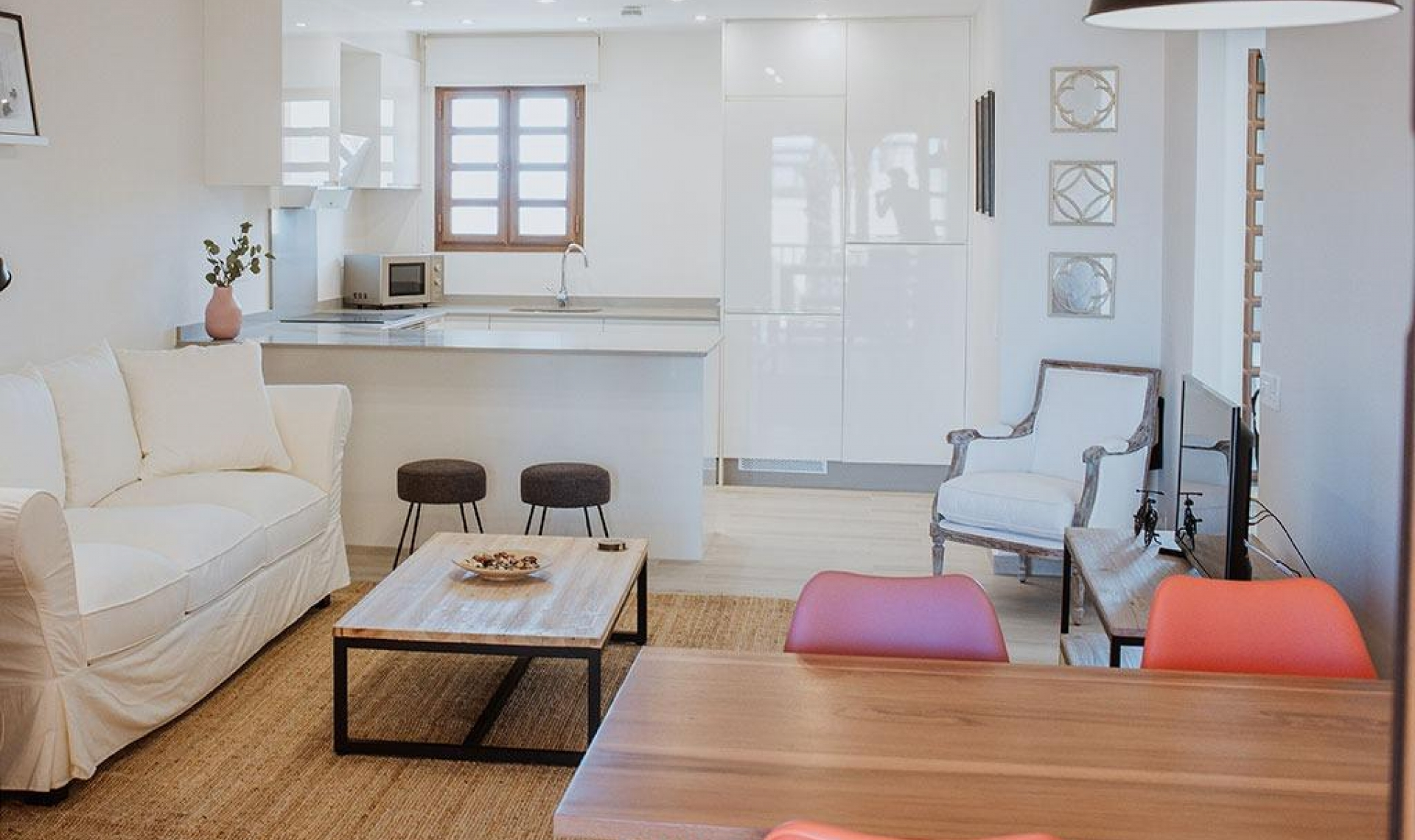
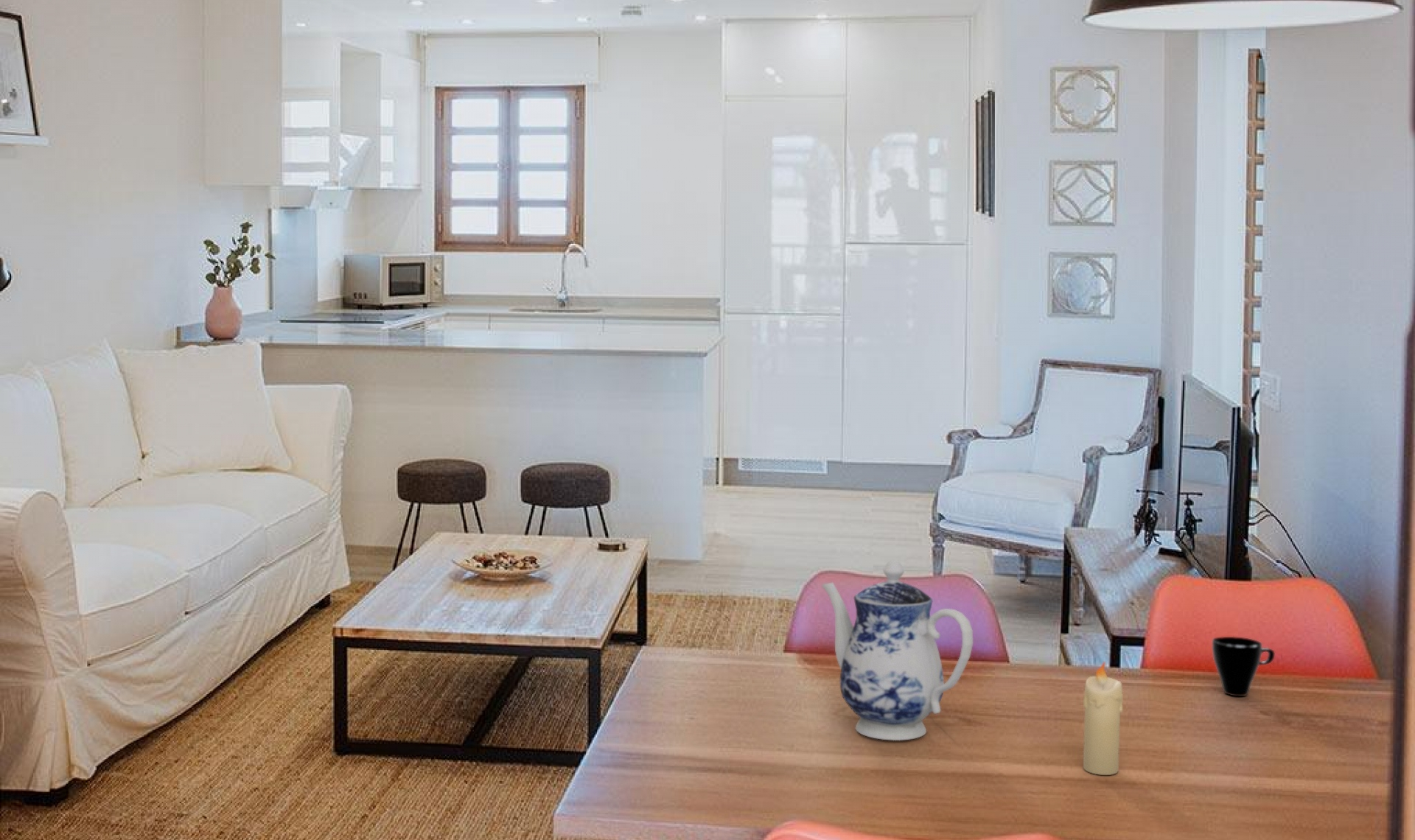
+ candle (1103, 715)
+ cup (1243, 667)
+ teapot (892, 645)
